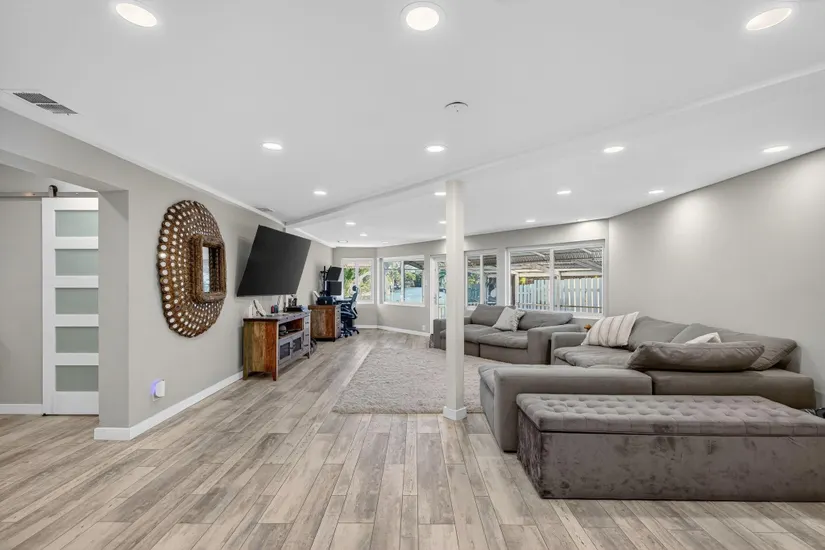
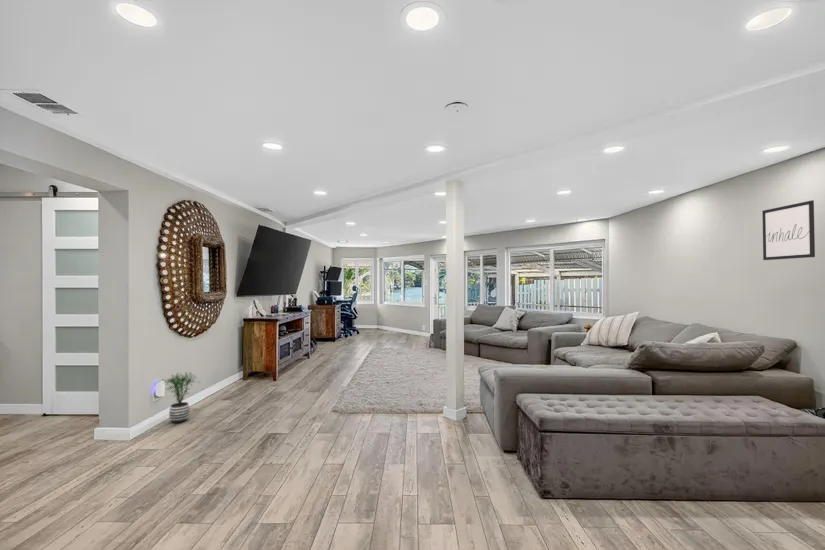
+ wall art (786, 232)
+ potted plant (179, 397)
